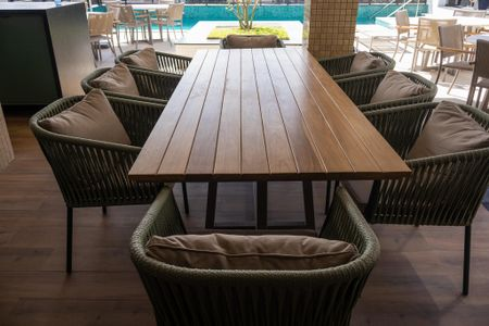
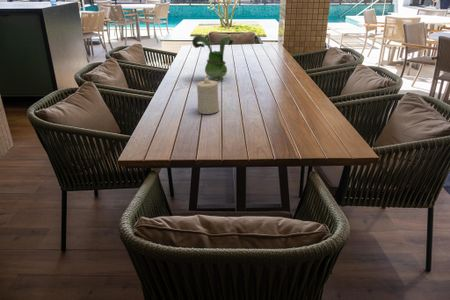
+ toy figurine (212, 57)
+ candle (207, 94)
